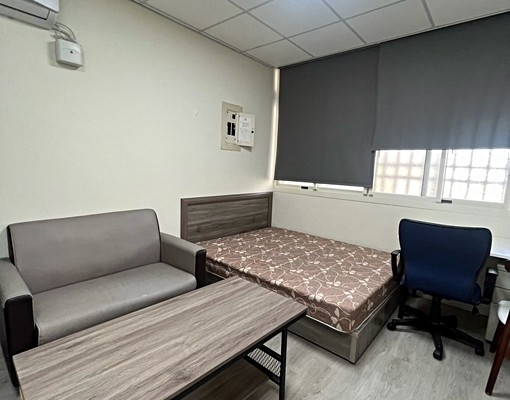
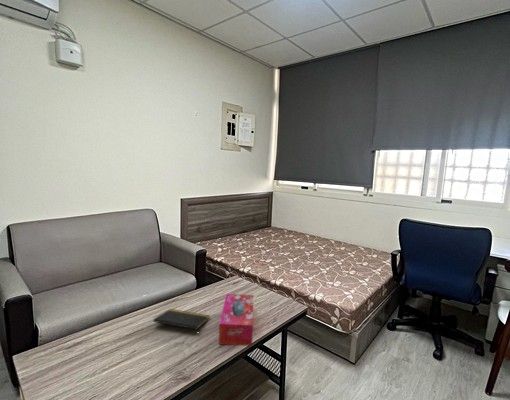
+ notepad (182, 318)
+ tissue box (237, 317)
